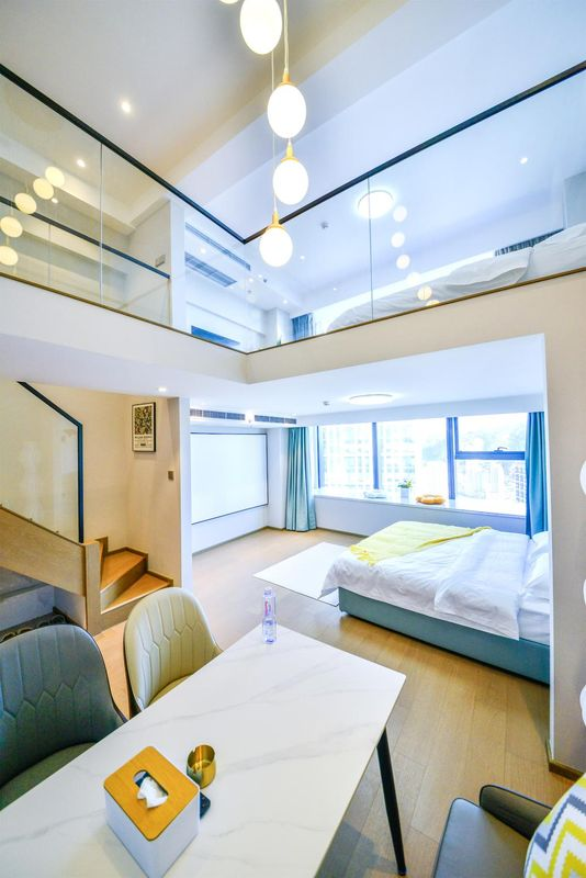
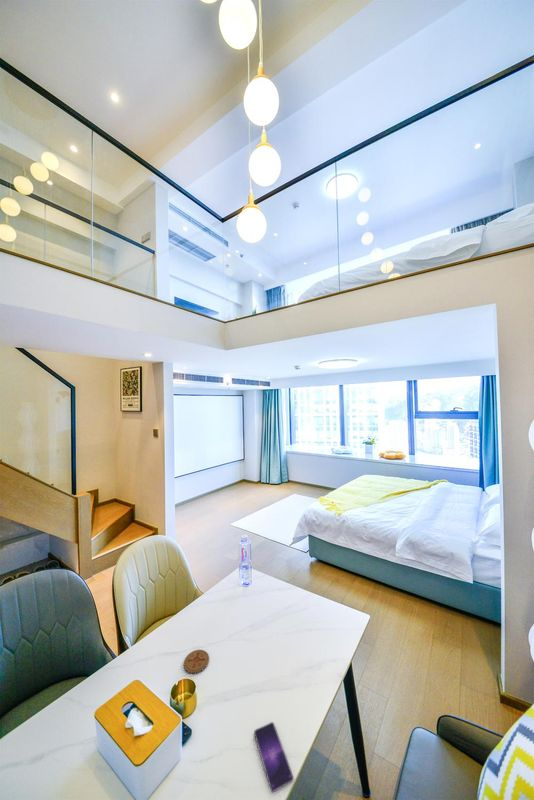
+ coaster (196, 661)
+ smartphone (272, 753)
